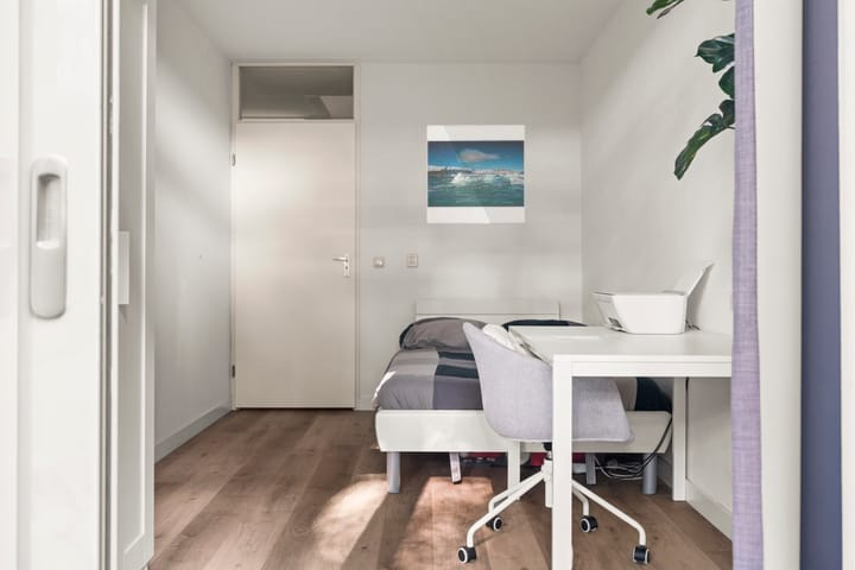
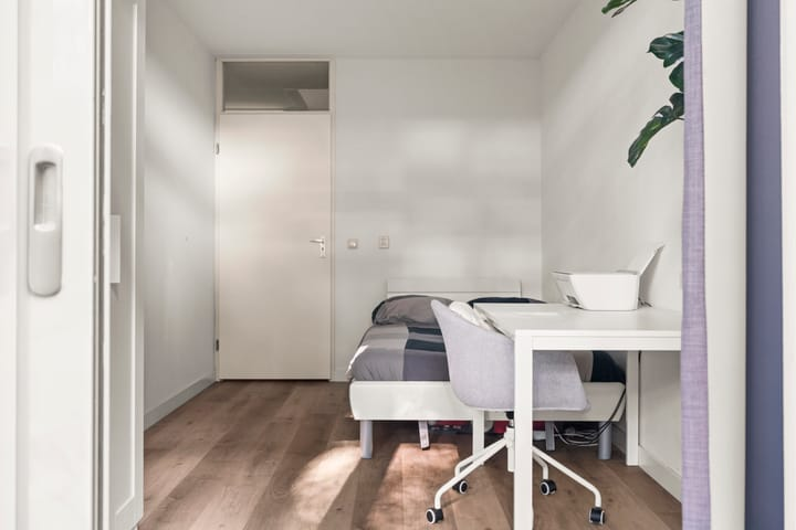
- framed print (475, 173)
